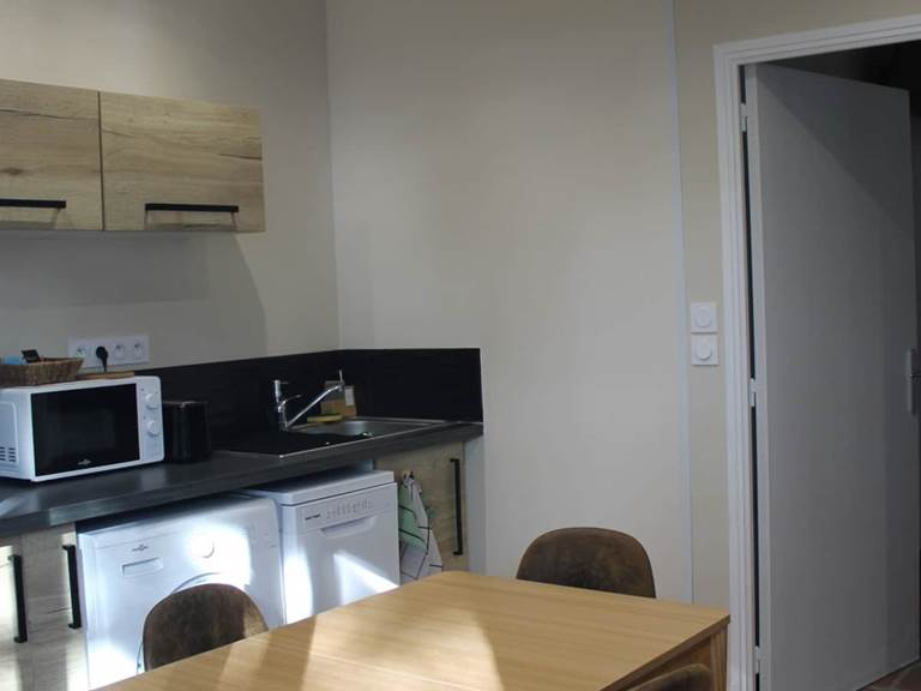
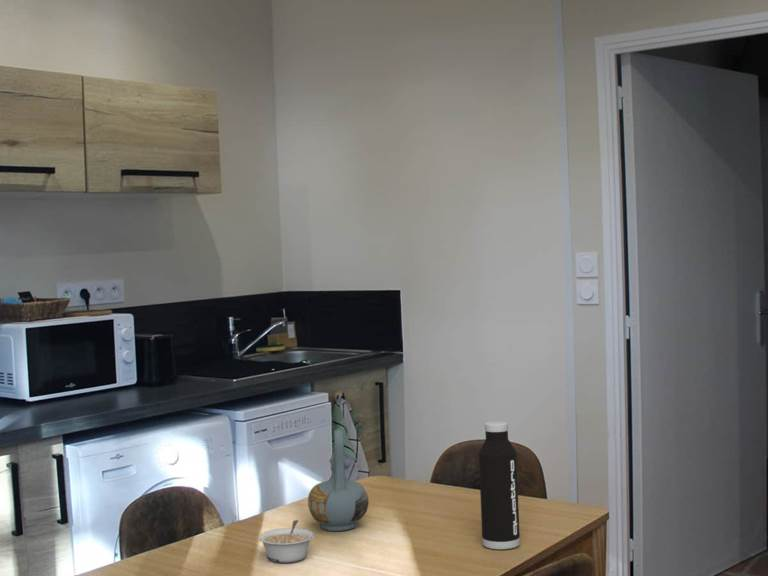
+ legume (285, 543)
+ water bottle (498, 483)
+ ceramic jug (337, 476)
